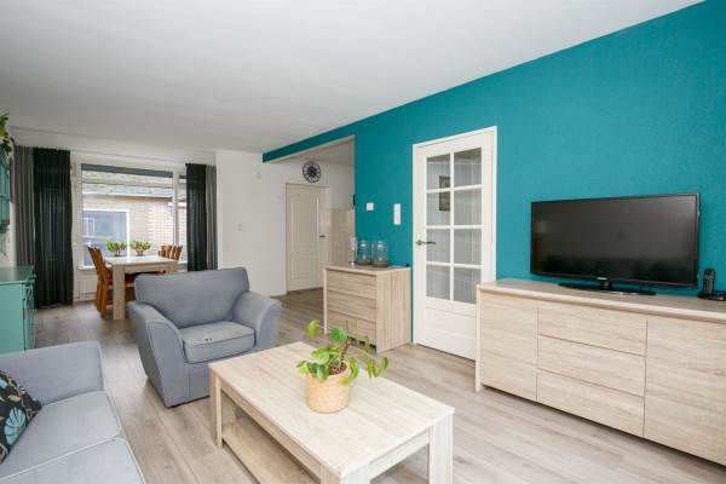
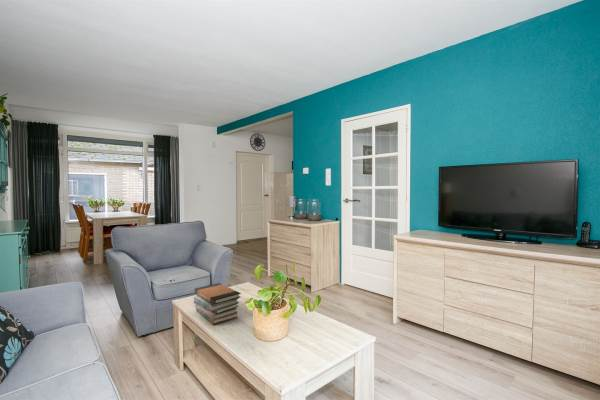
+ book stack (216, 302)
